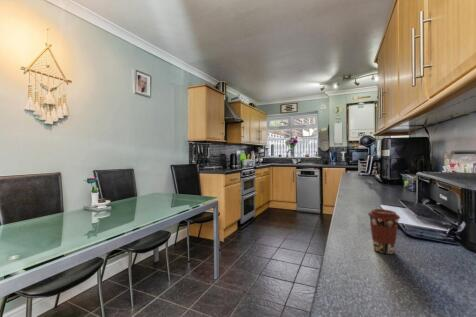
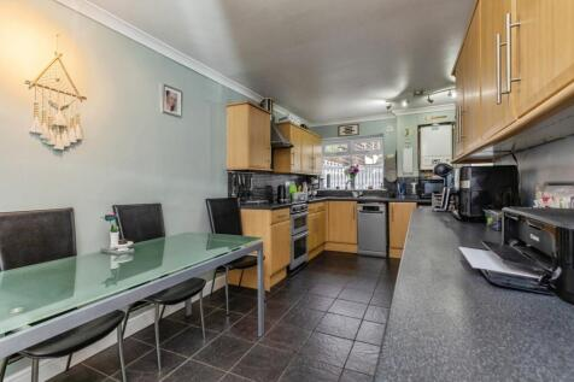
- coffee cup (383, 230)
